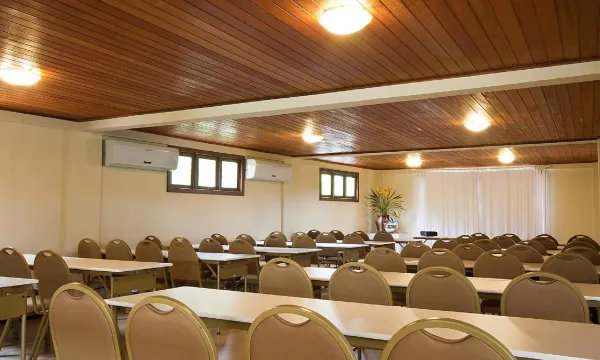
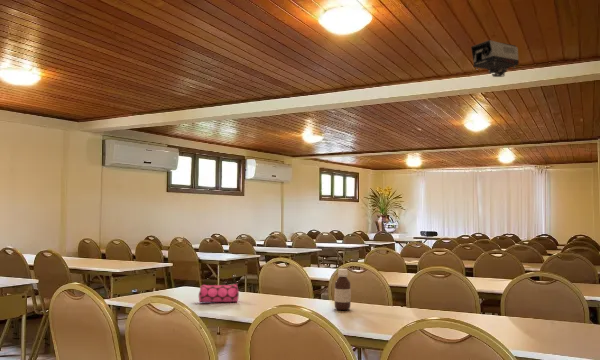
+ projector (494, 59)
+ pencil case (218, 292)
+ bottle (342, 289)
